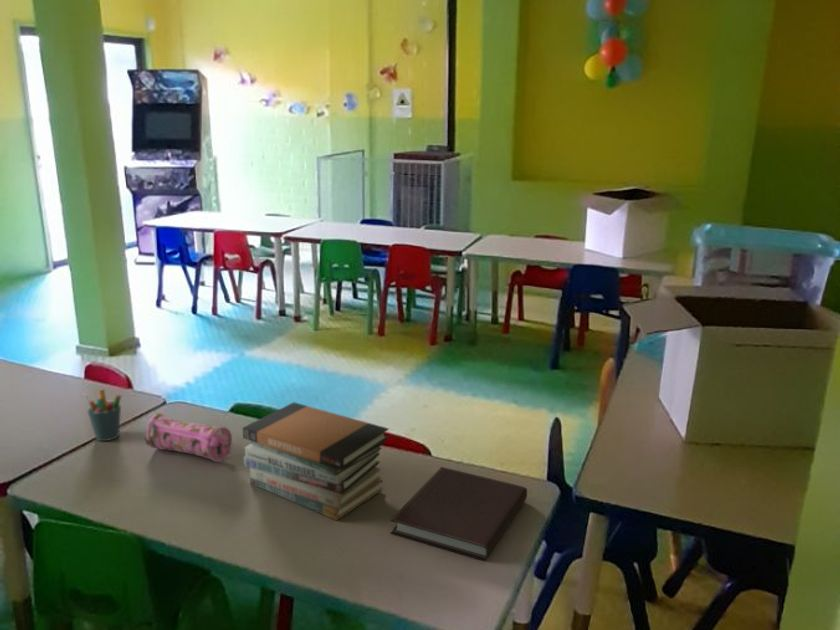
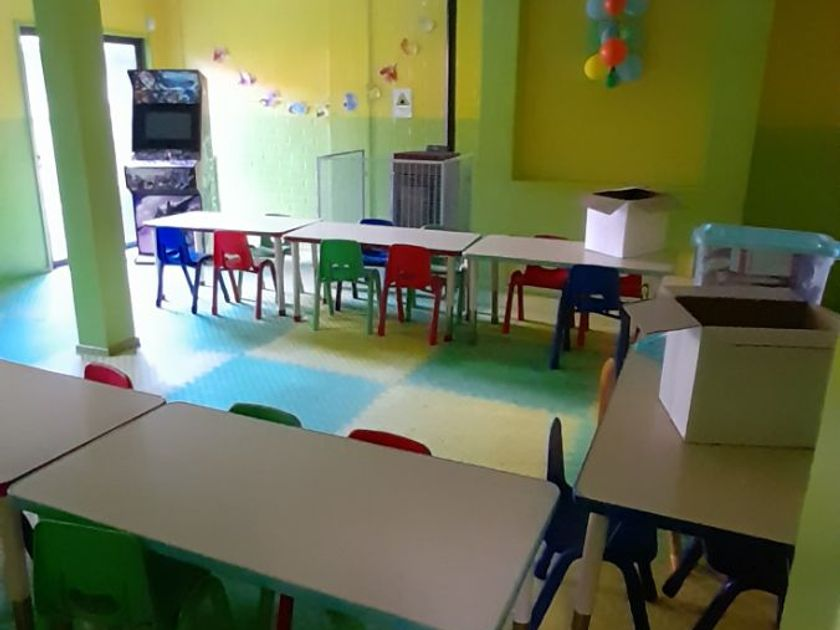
- book stack (314, 457)
- pencil case (189, 437)
- pen holder (104, 413)
- notebook (461, 509)
